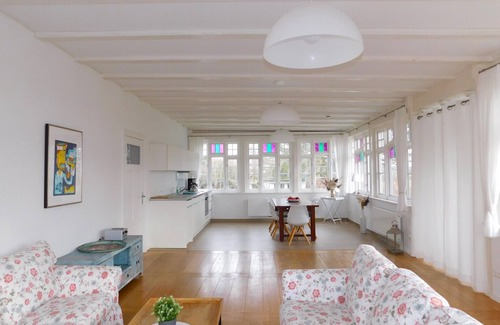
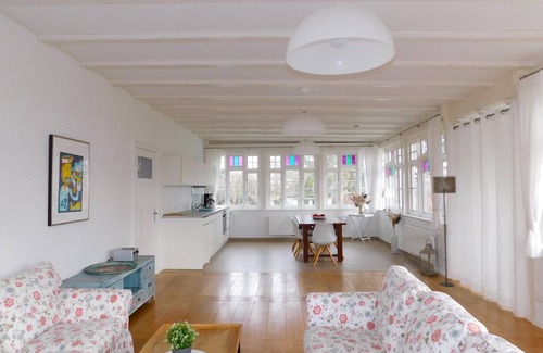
+ floor lamp (444, 229)
